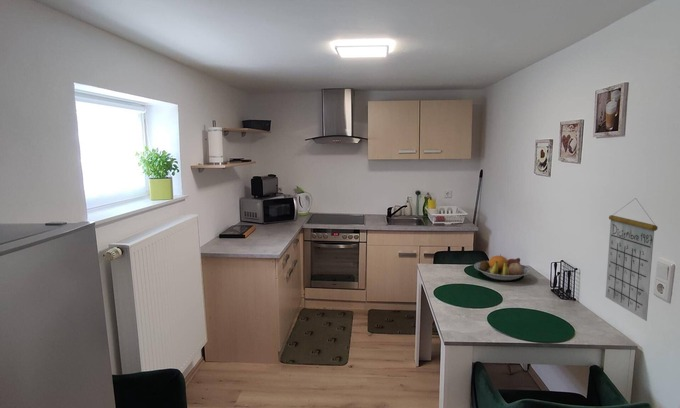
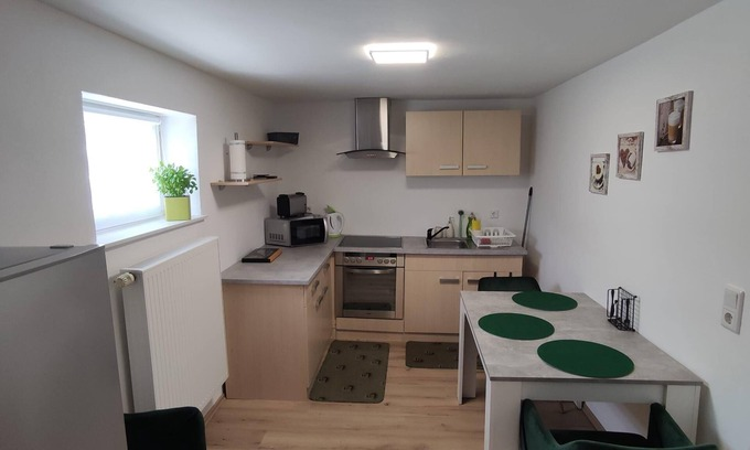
- fruit bowl (501, 265)
- calendar (628, 254)
